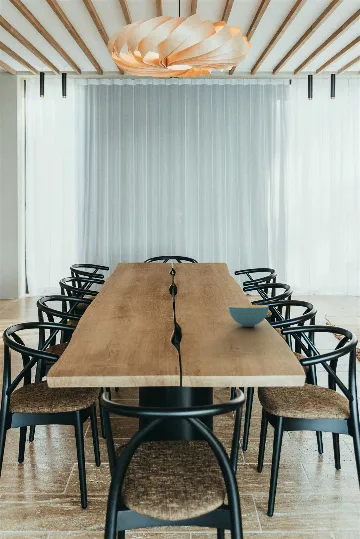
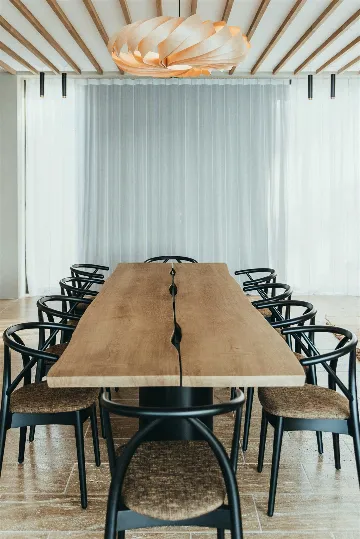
- cereal bowl (248, 316)
